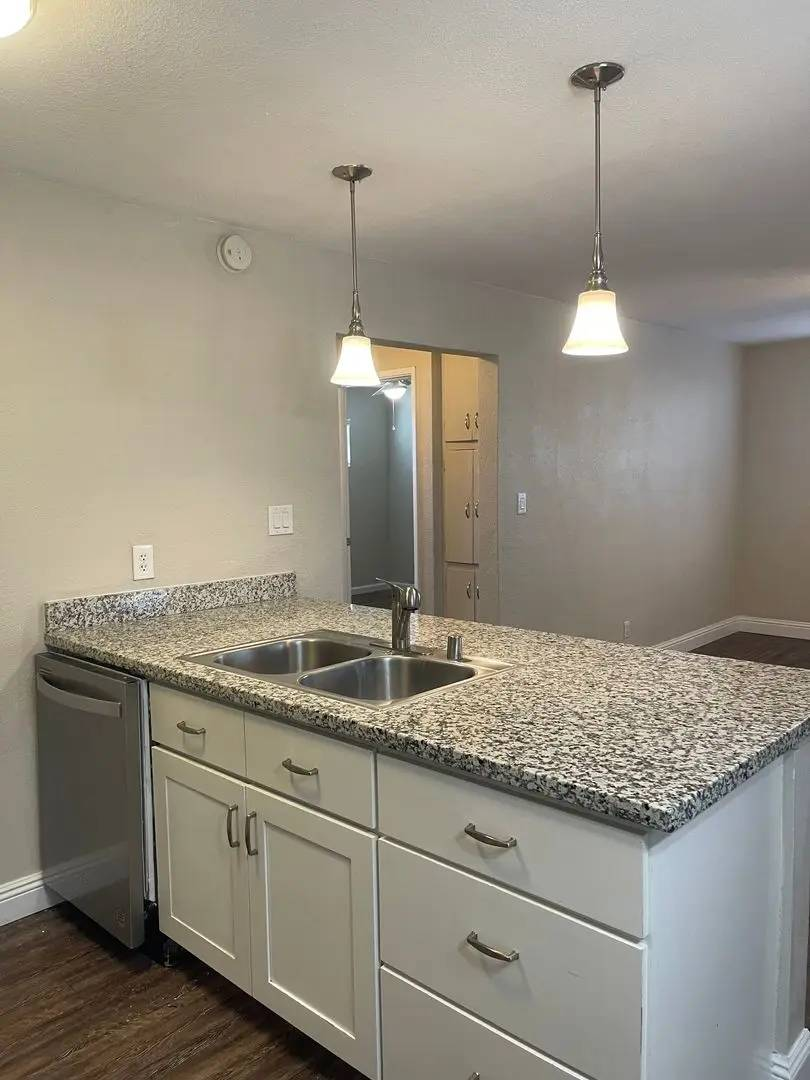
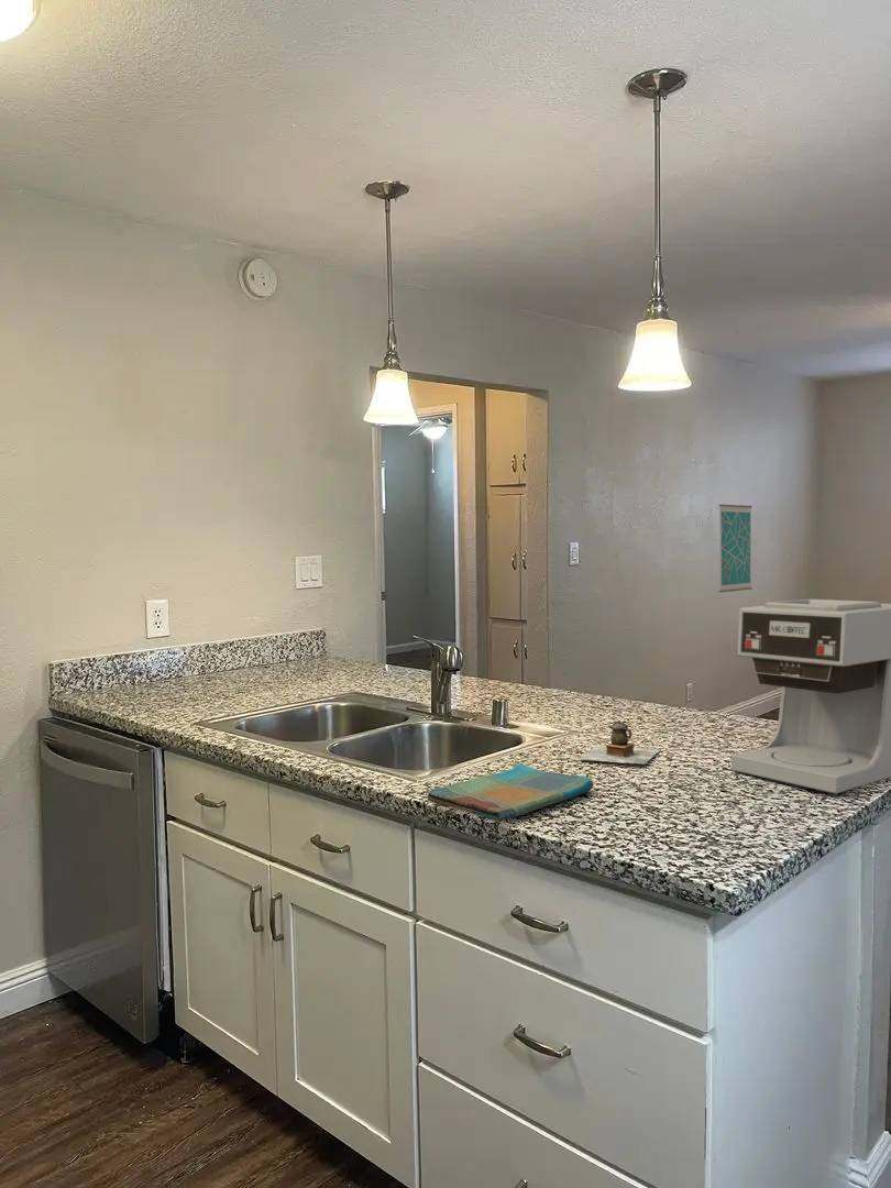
+ wall art (736, 548)
+ coffee maker (827, 685)
+ dish towel (512, 789)
+ teapot (619, 737)
